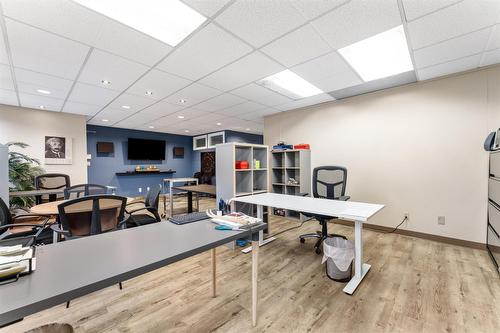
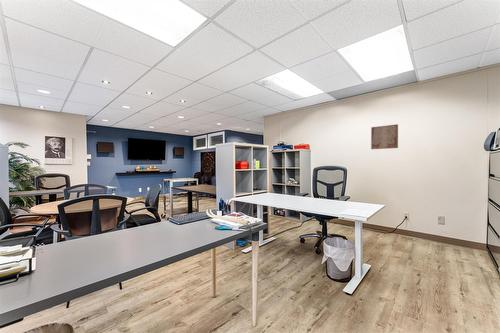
+ wall art (384, 137)
